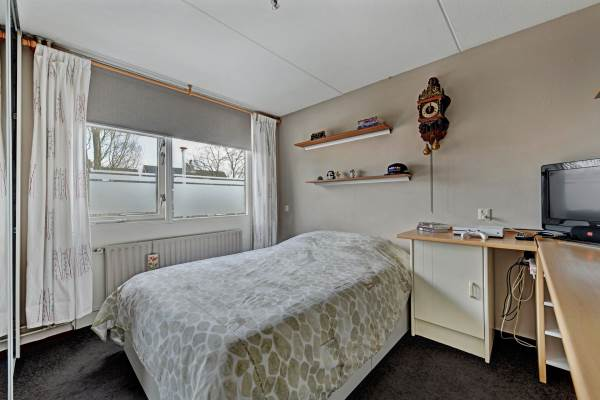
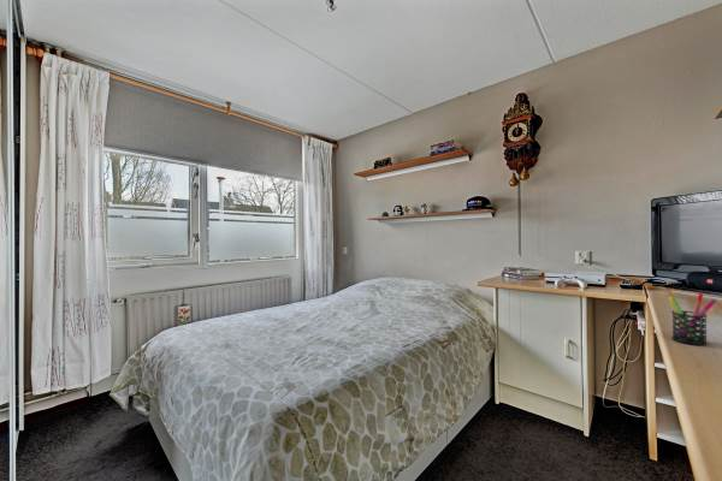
+ pen holder (687, 315)
